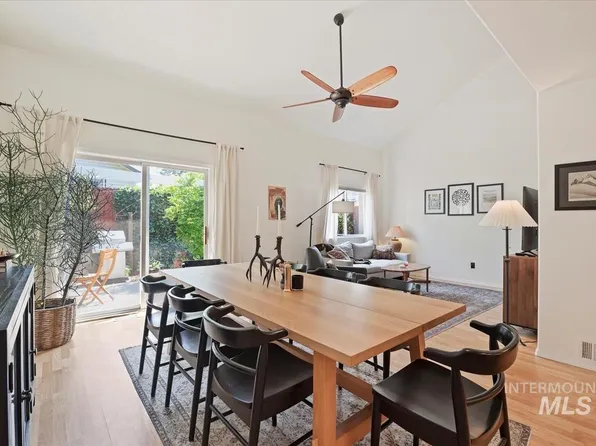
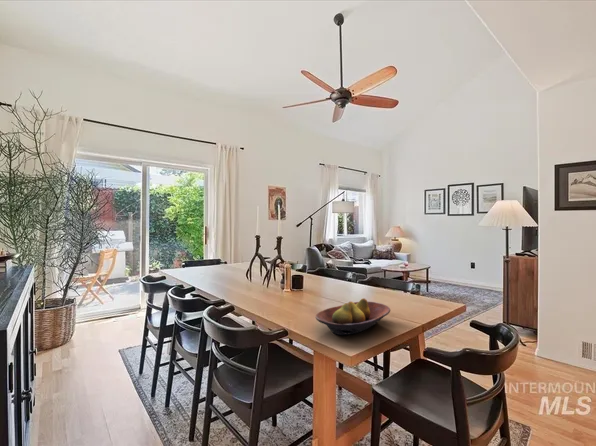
+ fruit bowl (354, 313)
